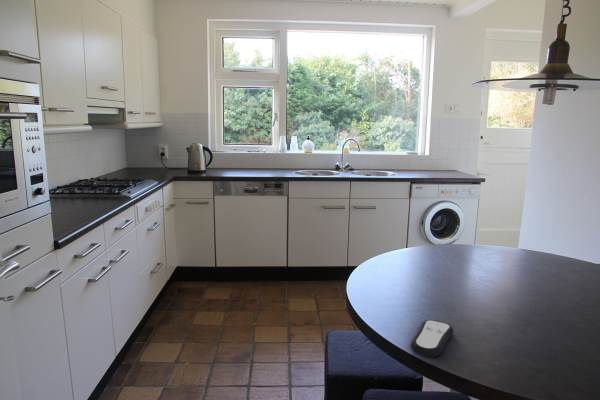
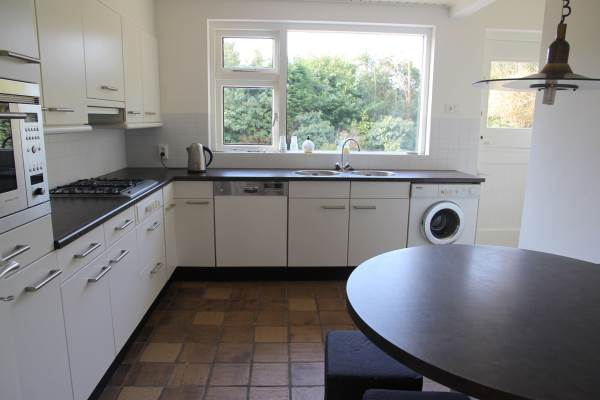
- remote control (431, 337)
